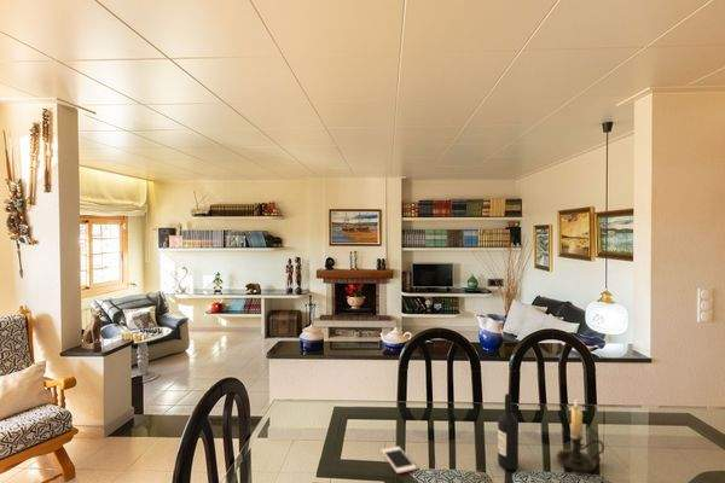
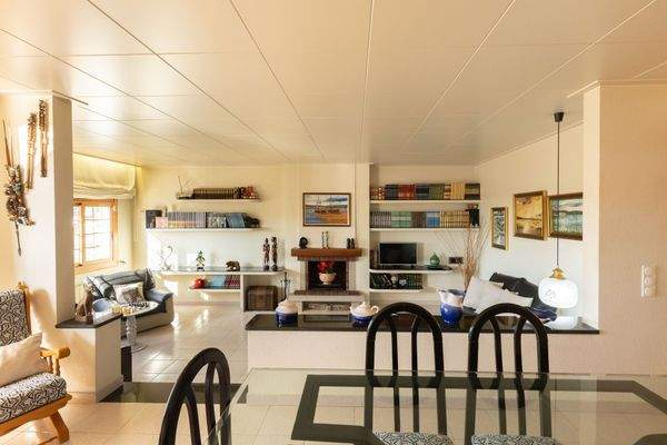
- wine bottle (507, 430)
- cell phone (398, 459)
- candle holder (581, 430)
